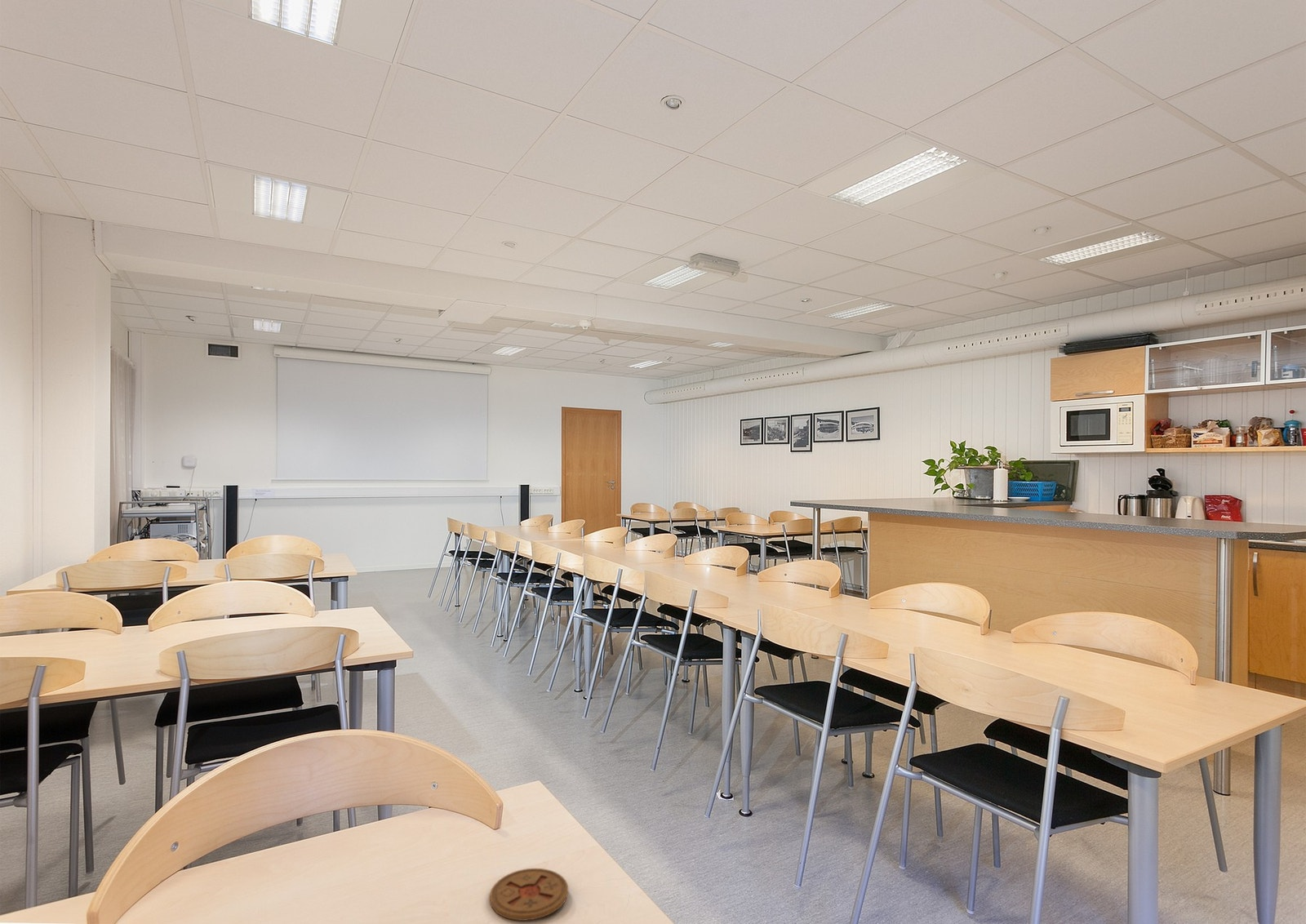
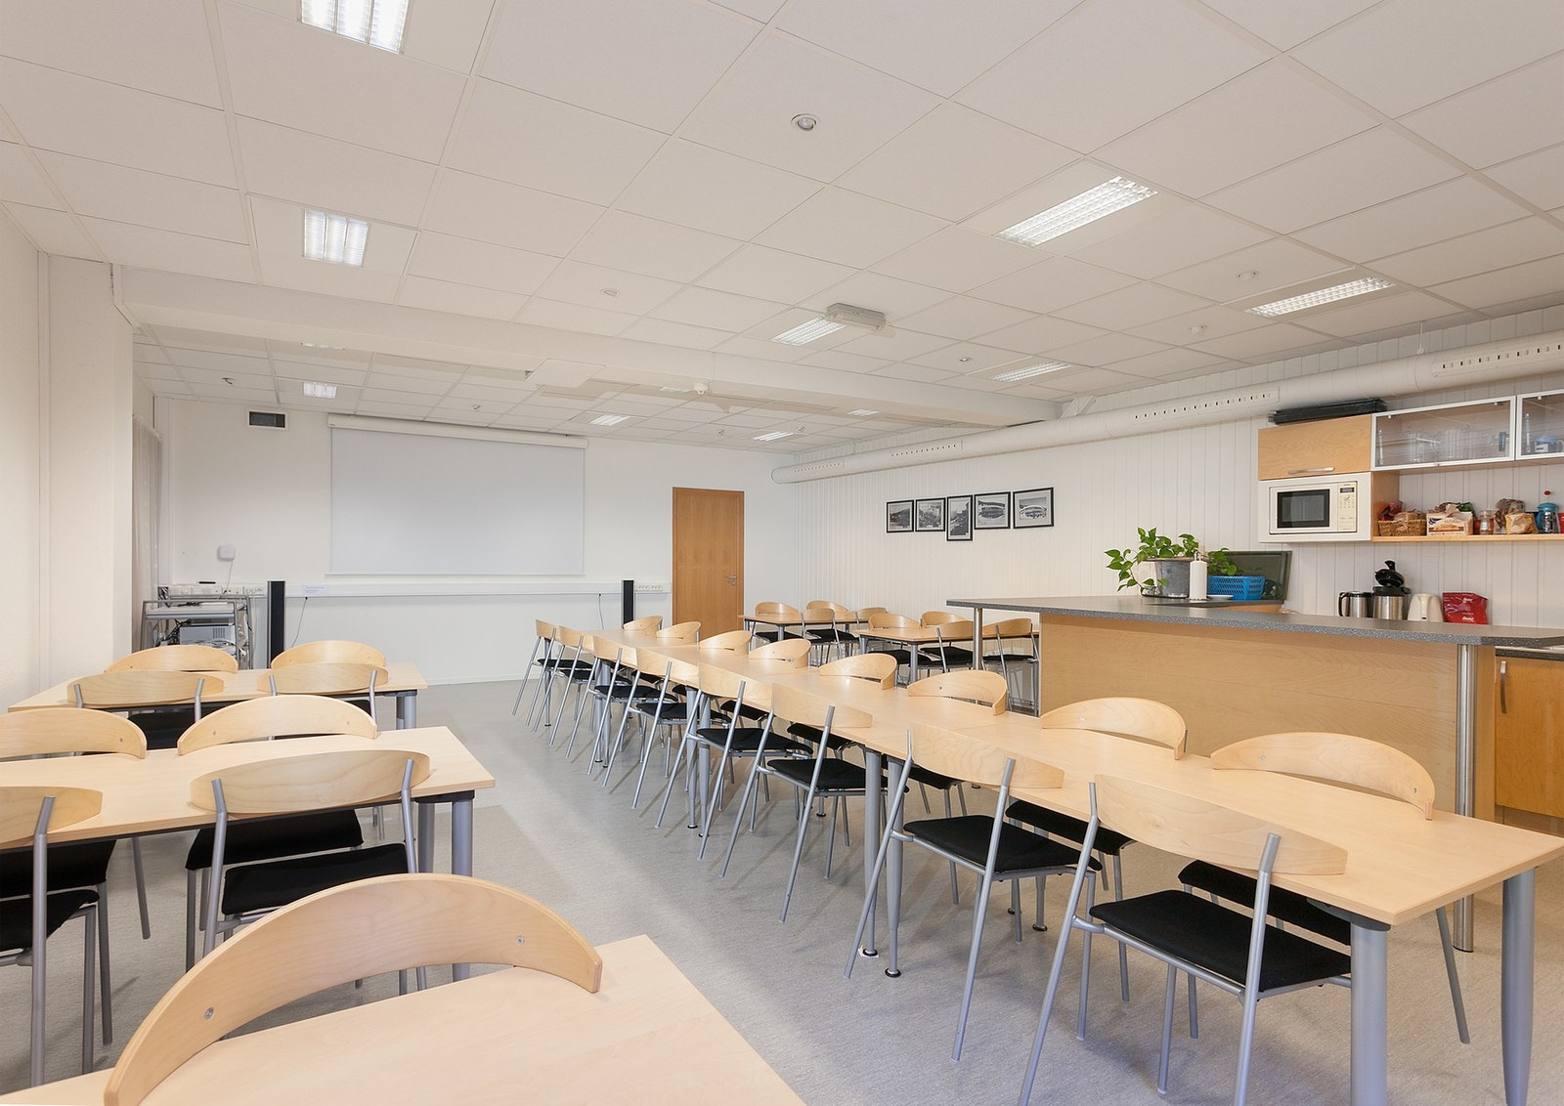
- coaster (529, 892)
